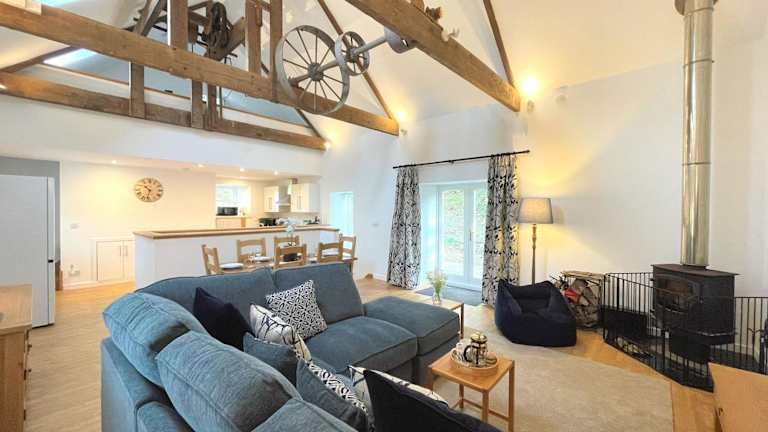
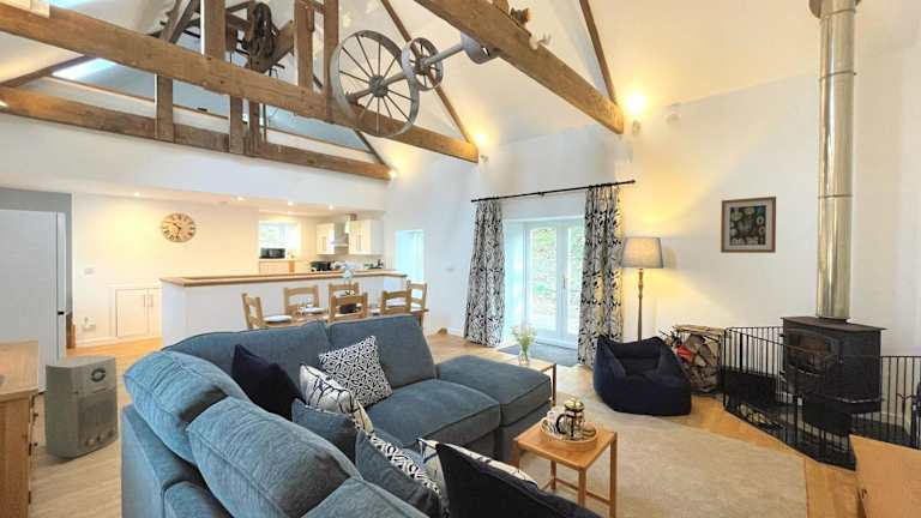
+ air purifier (79, 403)
+ wall art (747, 225)
